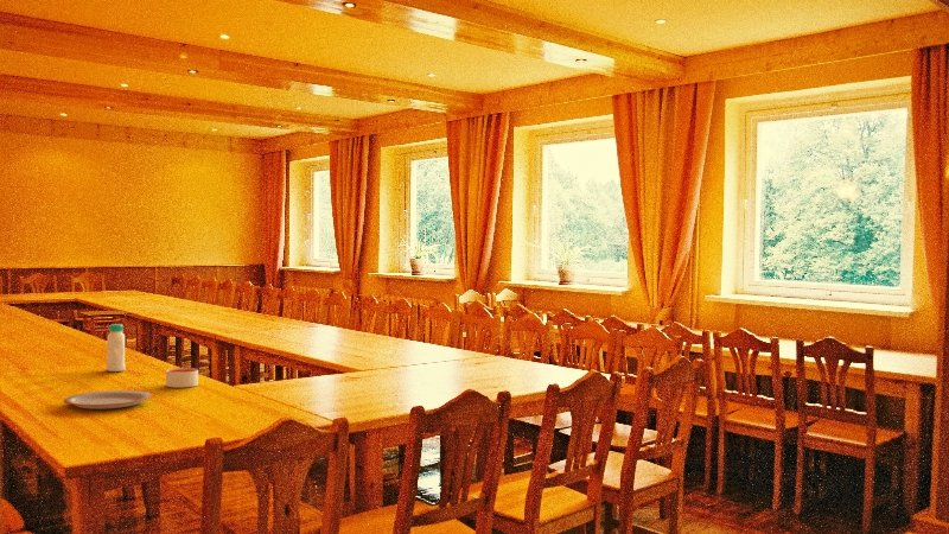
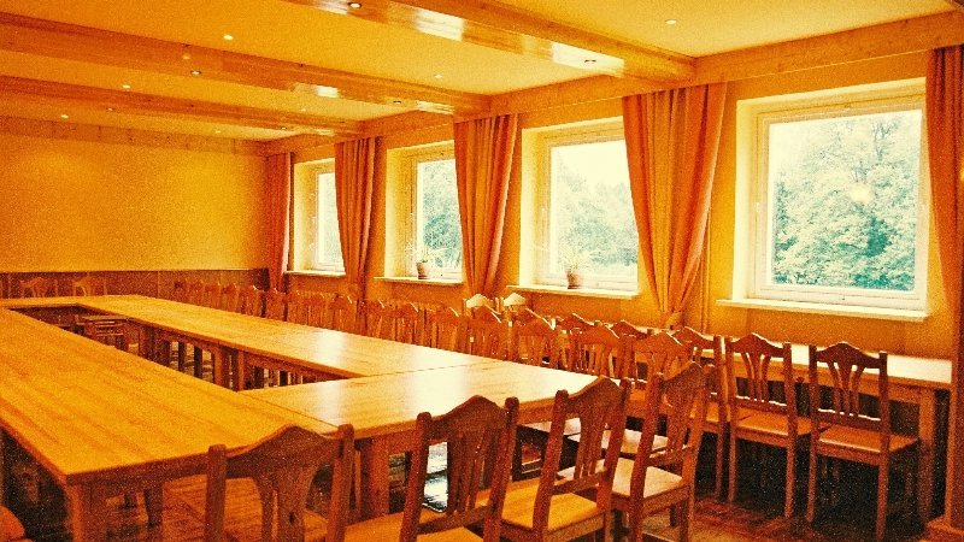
- bottle (115, 347)
- candle (181, 376)
- plate (108, 400)
